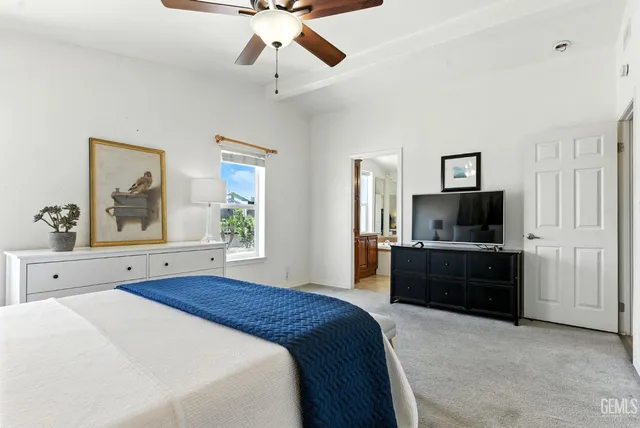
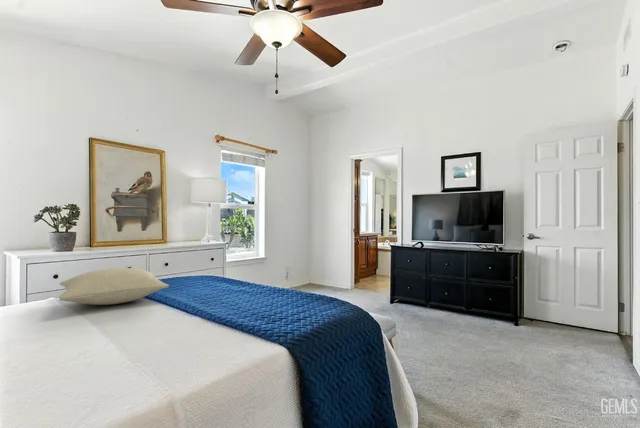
+ pillow (113, 284)
